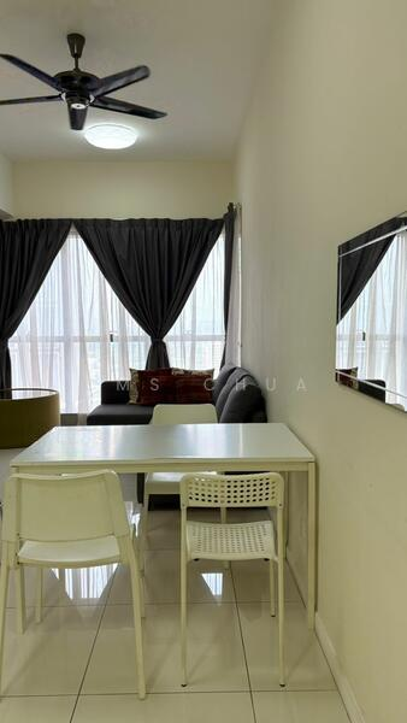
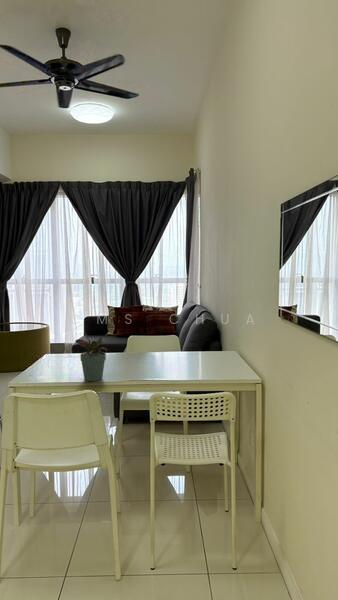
+ potted plant (89, 354)
